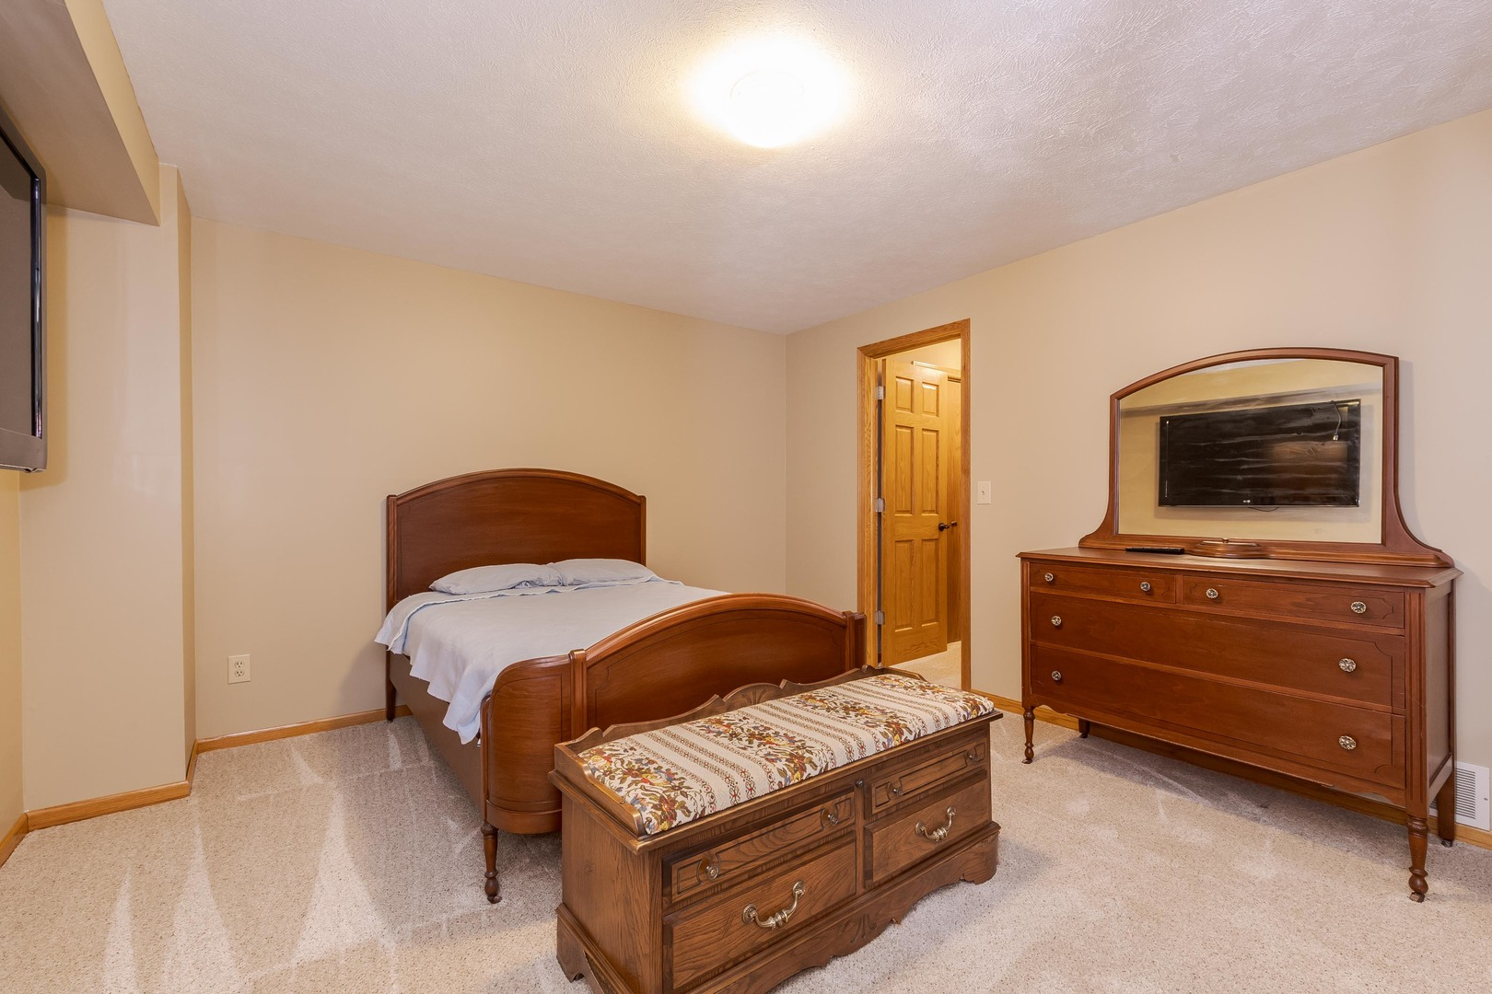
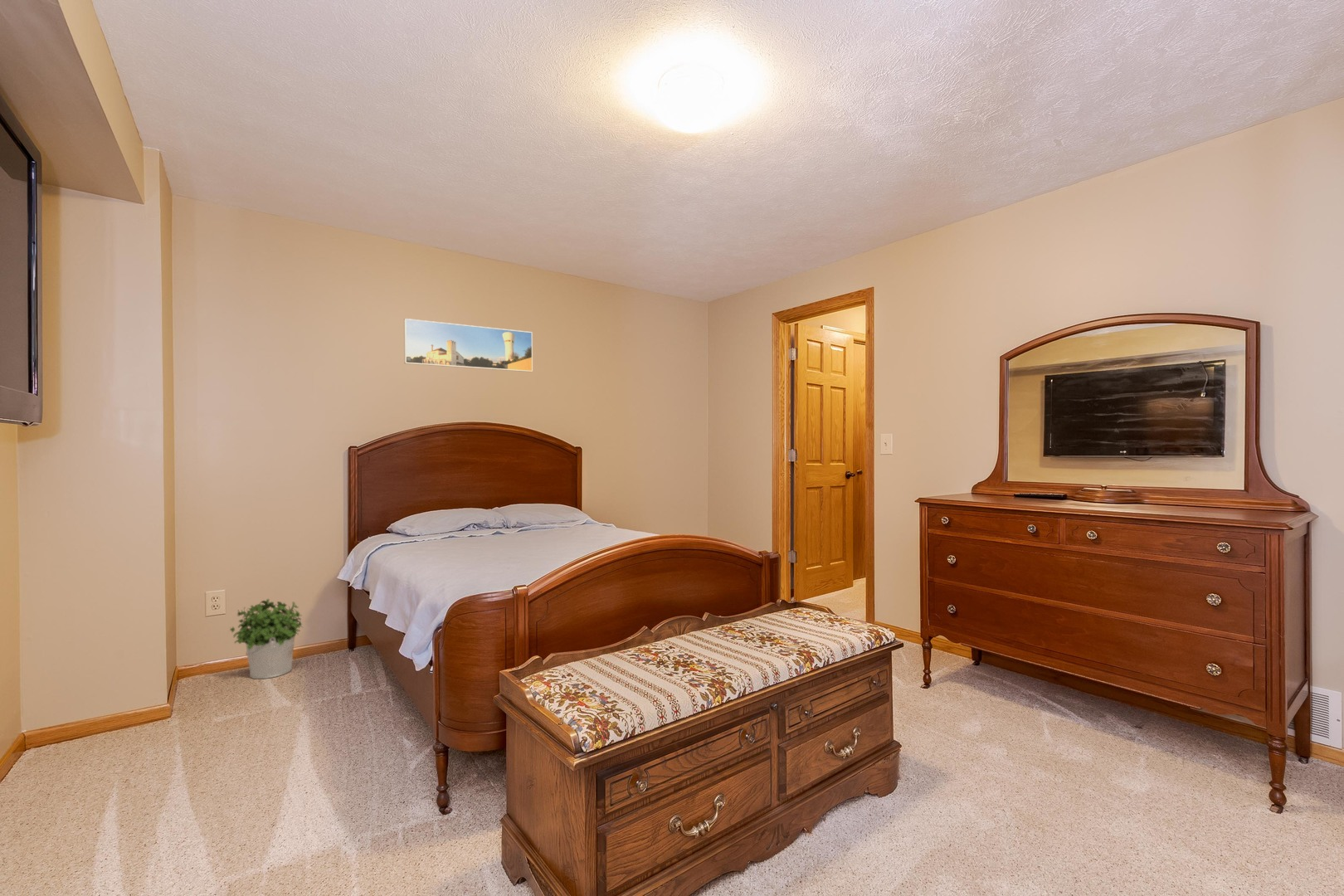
+ potted plant (266, 637)
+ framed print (471, 347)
